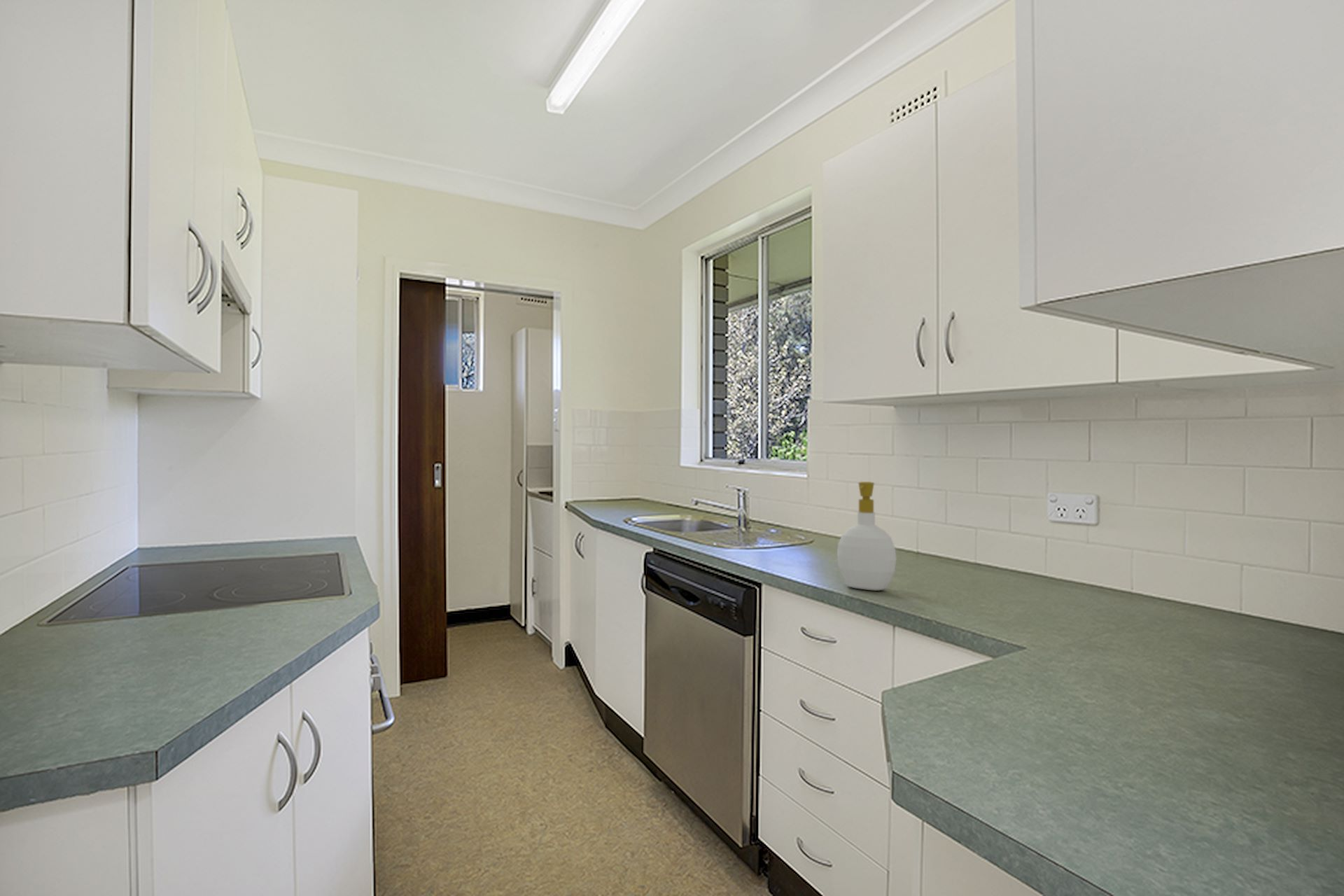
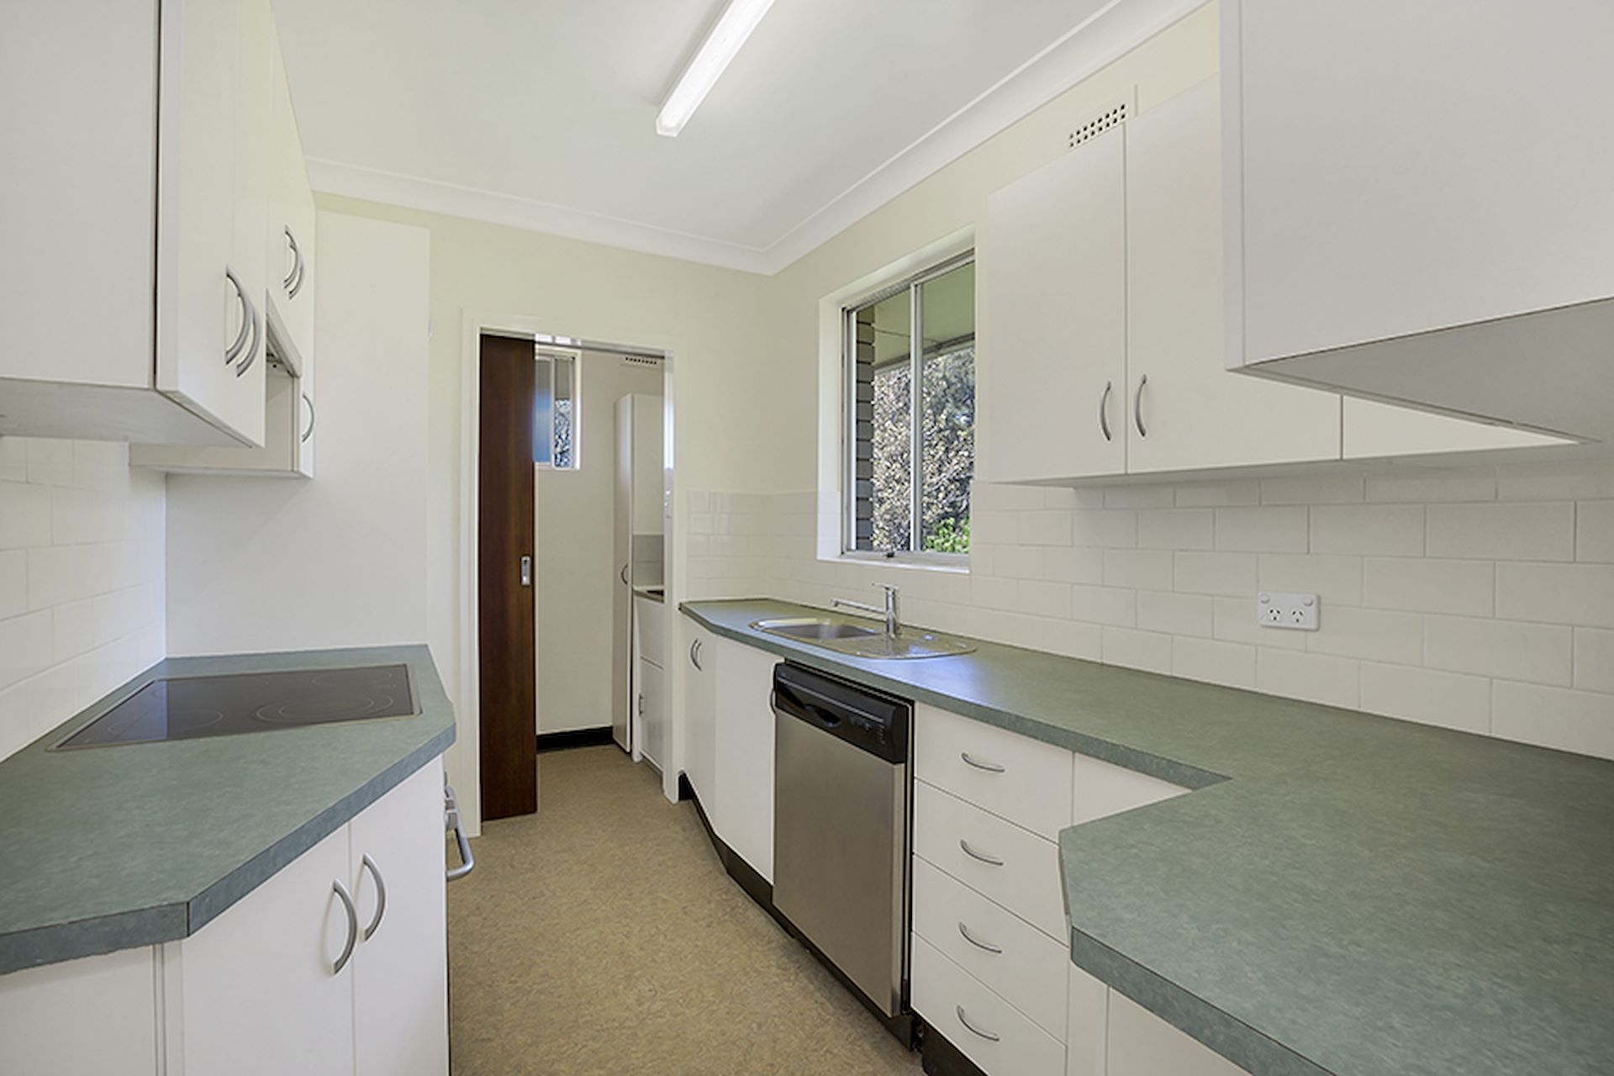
- soap bottle (865, 535)
